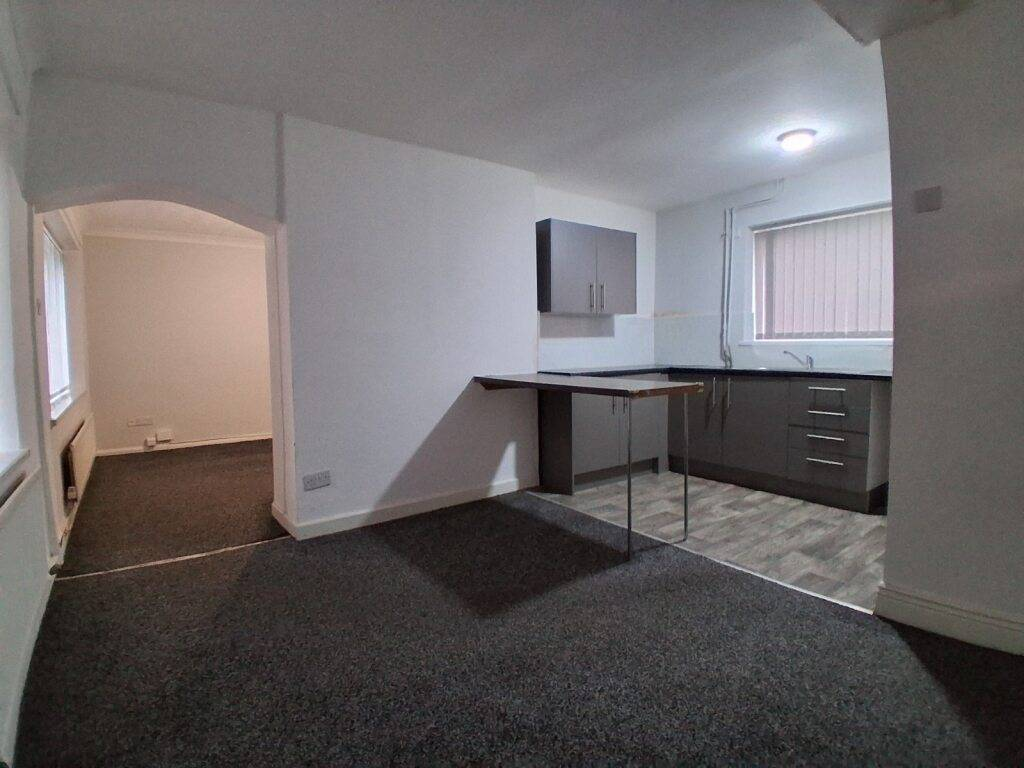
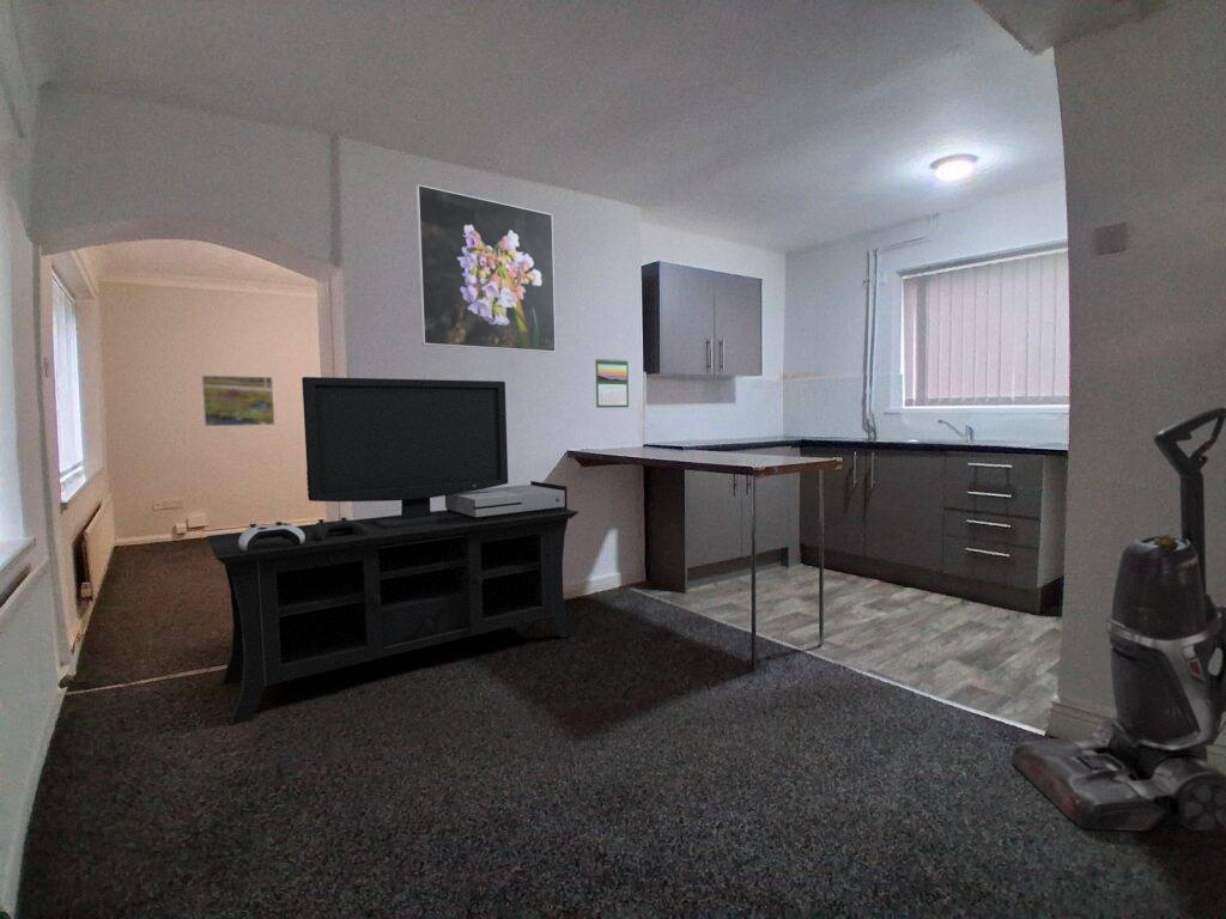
+ media console (408, 521)
+ calendar (612, 383)
+ vacuum cleaner (1123, 604)
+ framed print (238, 401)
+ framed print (491, 275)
